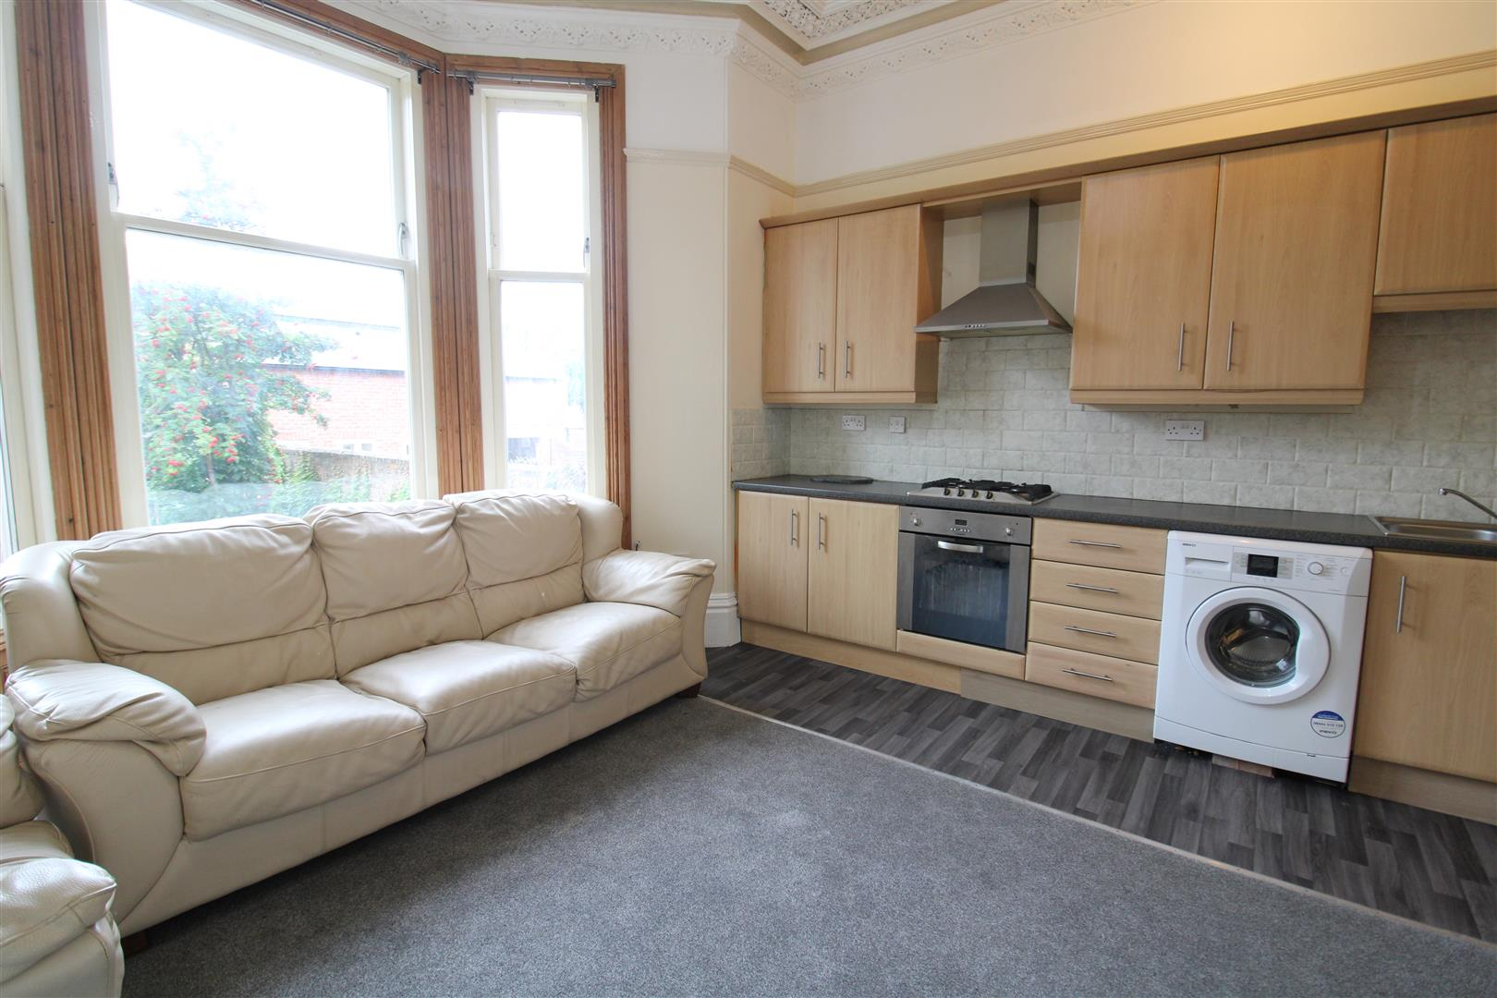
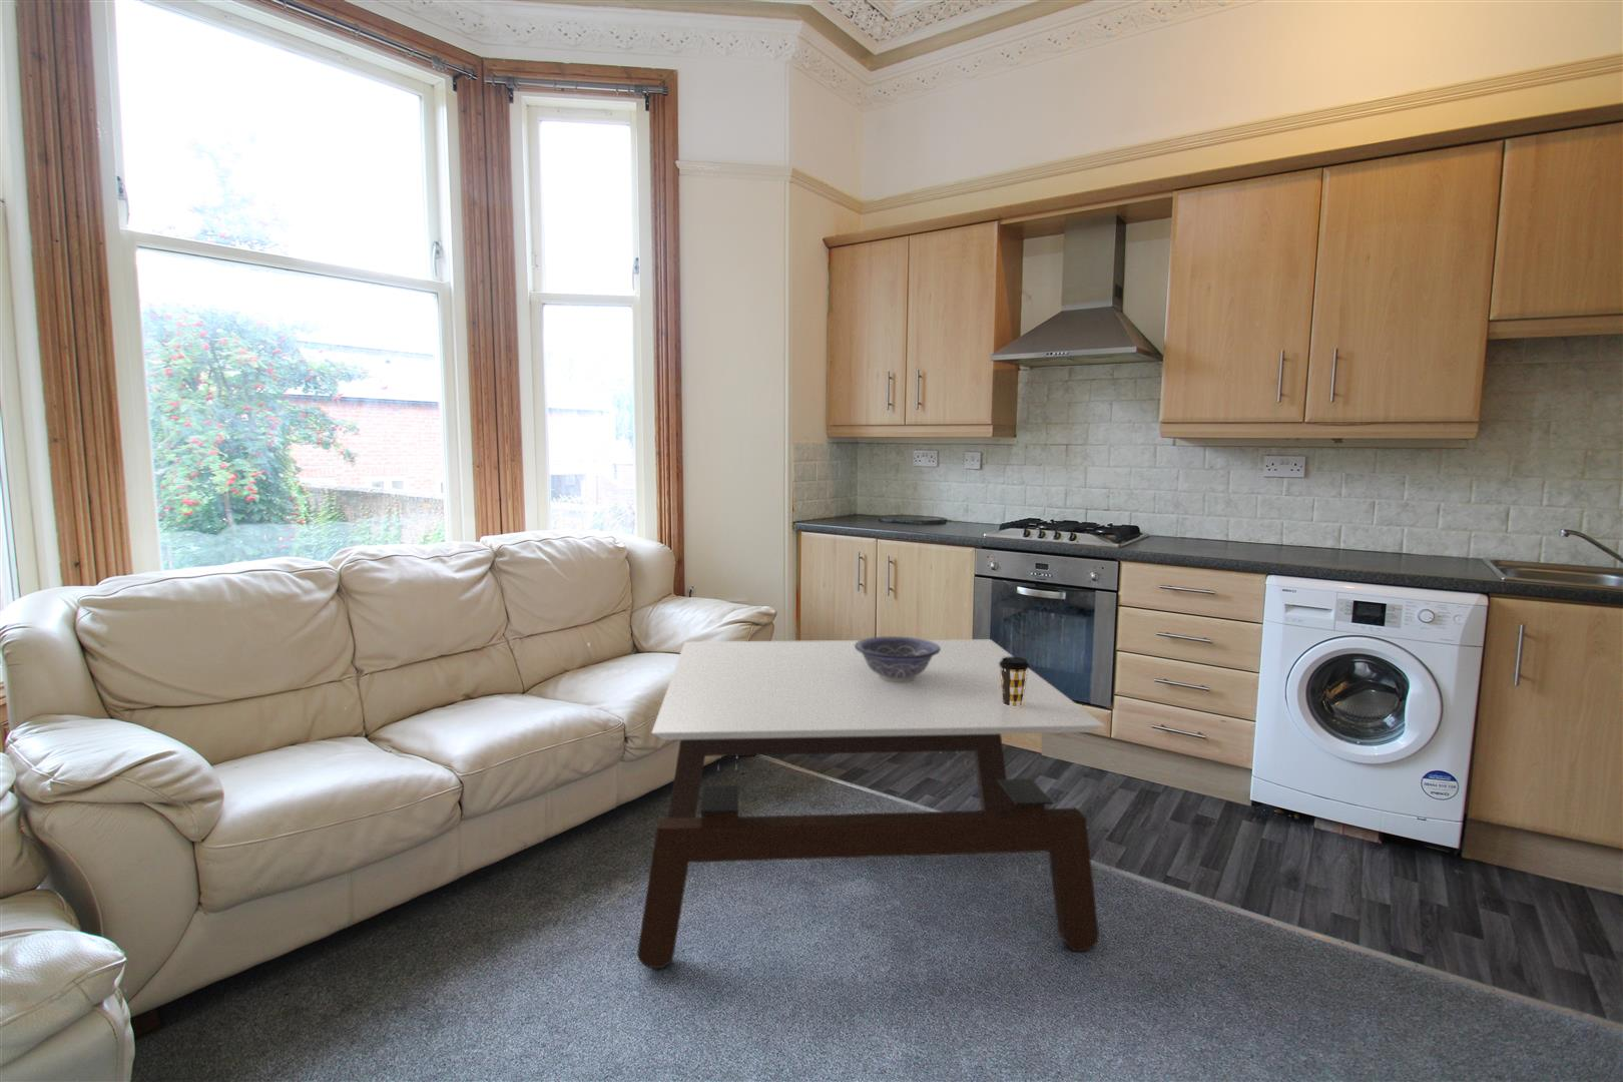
+ decorative bowl (897, 661)
+ coffee cup (1013, 680)
+ coffee table (856, 752)
